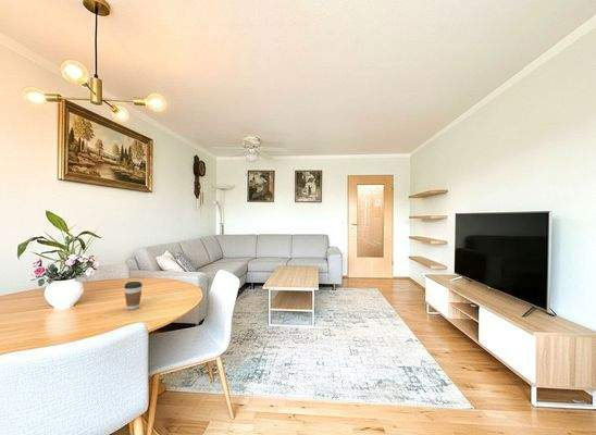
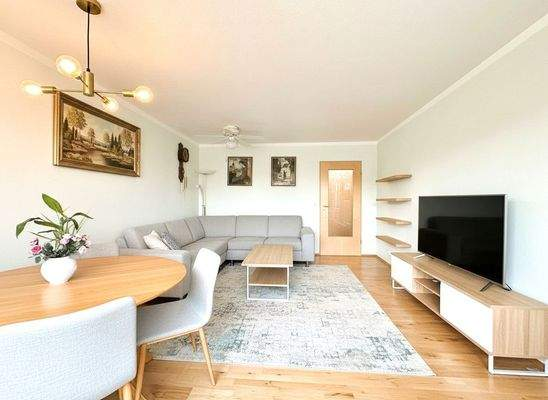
- coffee cup (133, 295)
